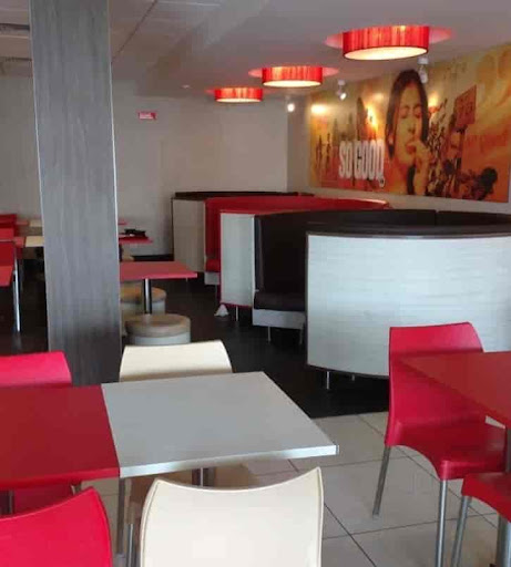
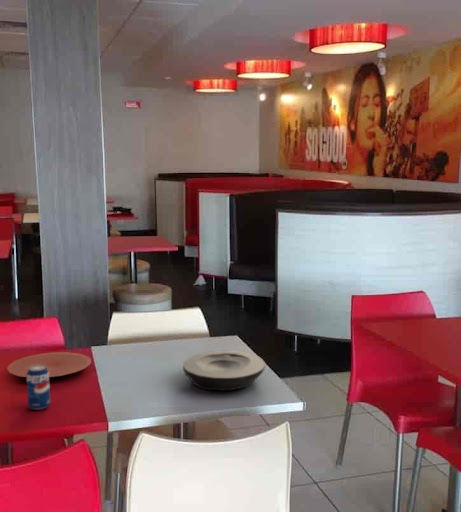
+ plate (50, 367)
+ plate (224, 372)
+ beverage can (38, 387)
